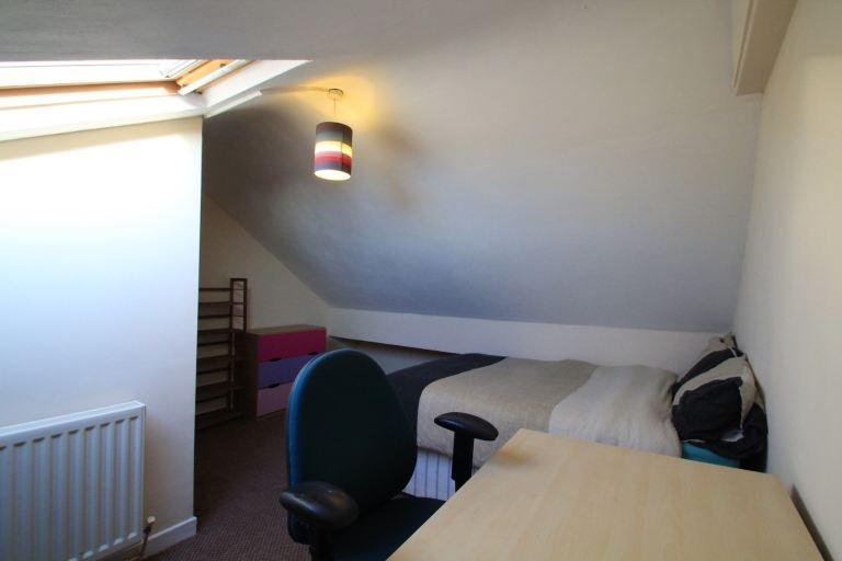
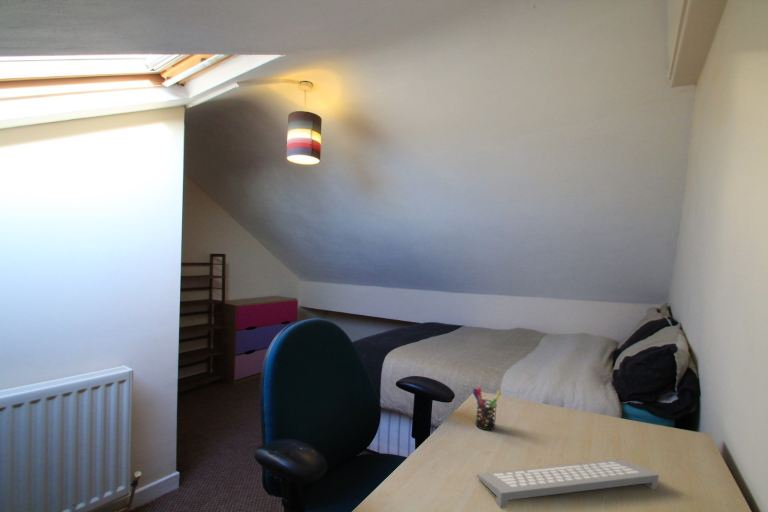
+ computer keyboard (567, 475)
+ pen holder (486, 407)
